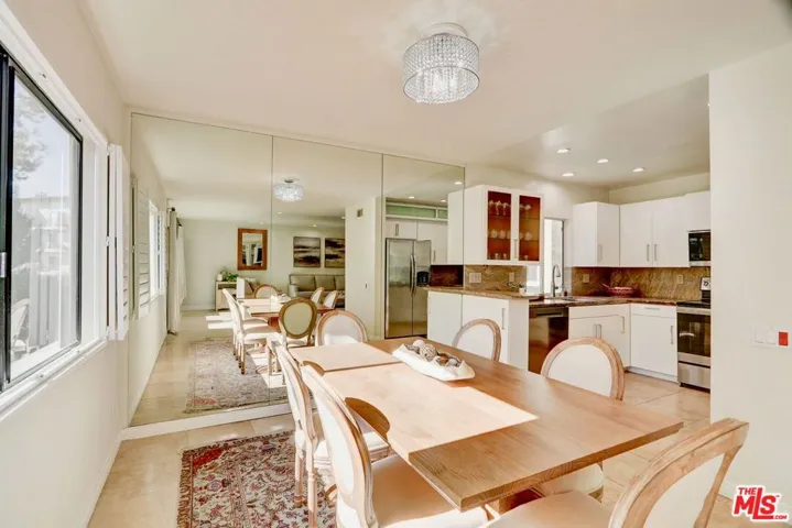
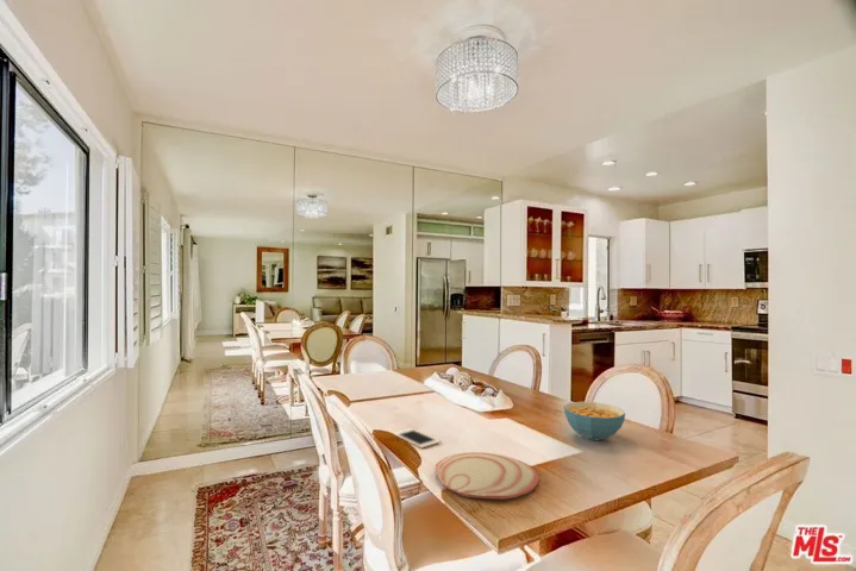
+ cell phone (415, 438)
+ cereal bowl (593, 422)
+ plate (486, 469)
